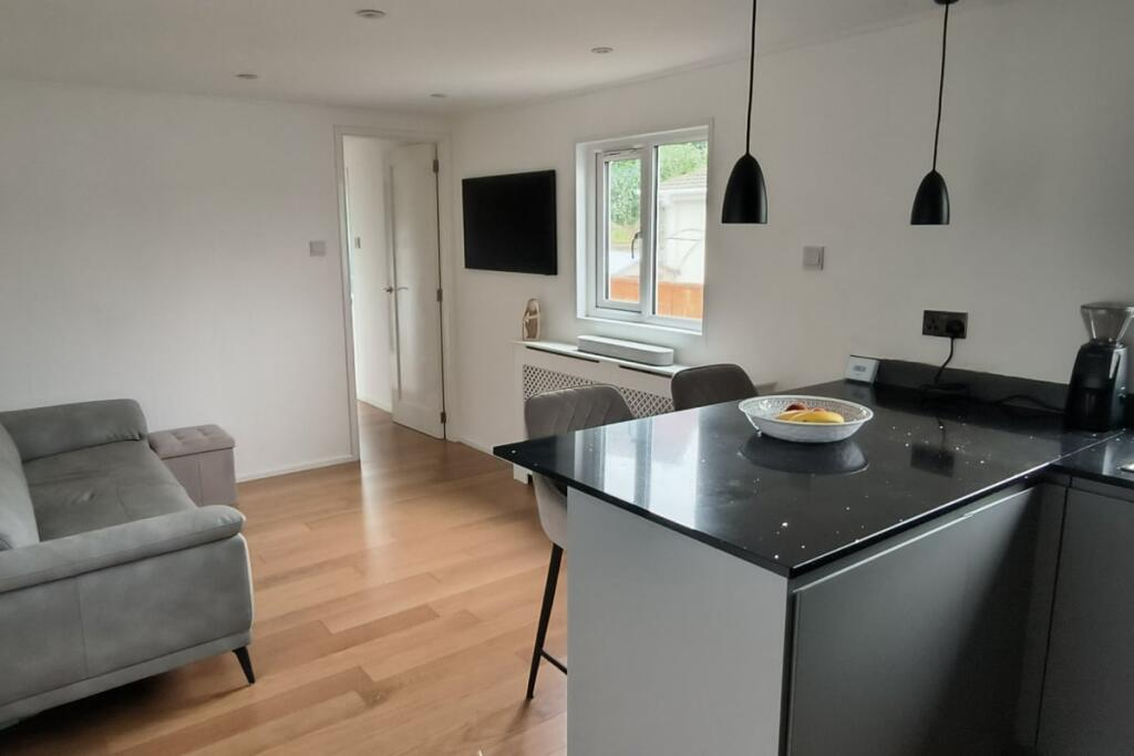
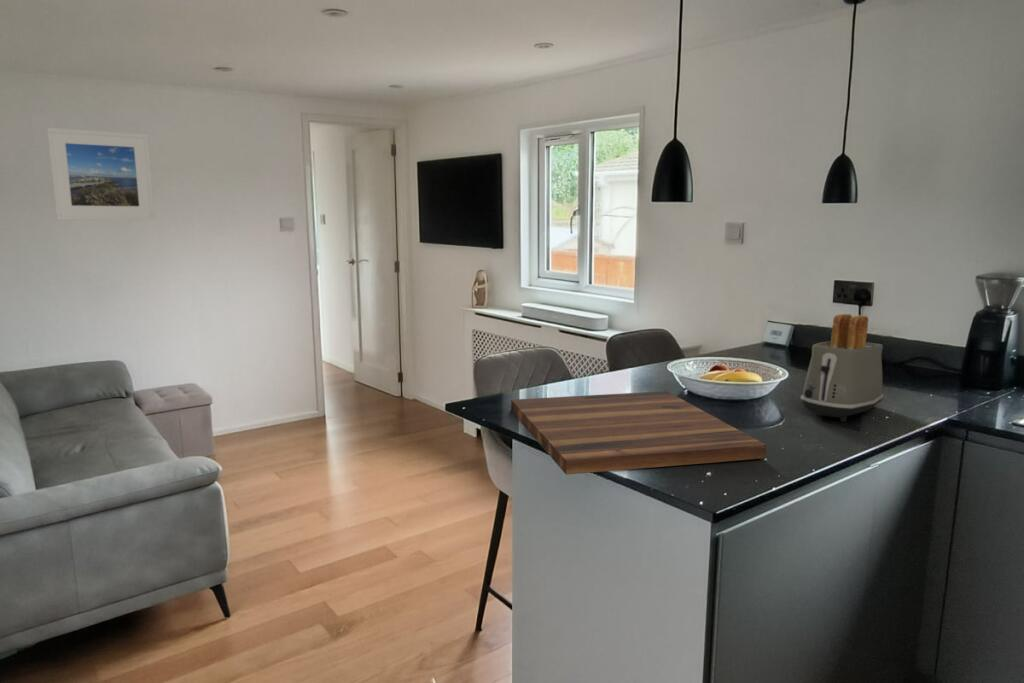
+ cutting board (624, 425)
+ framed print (103, 175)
+ toaster (845, 363)
